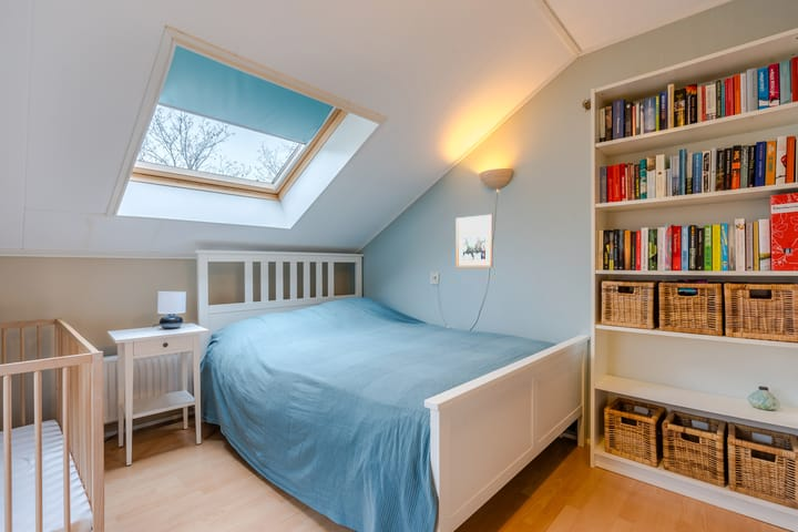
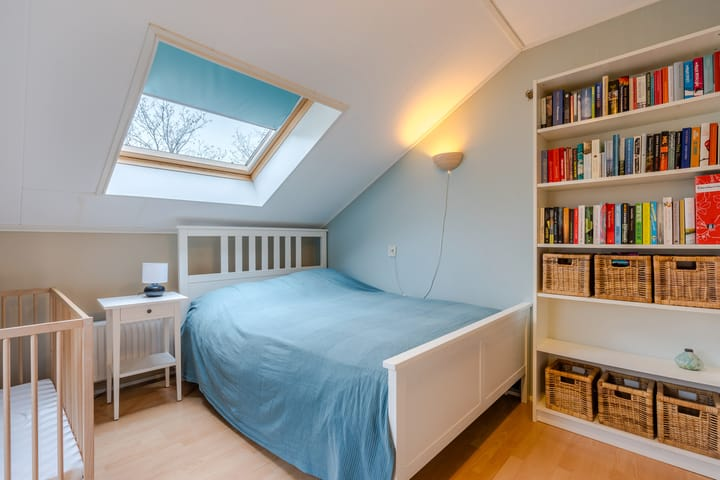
- wall art (473, 242)
